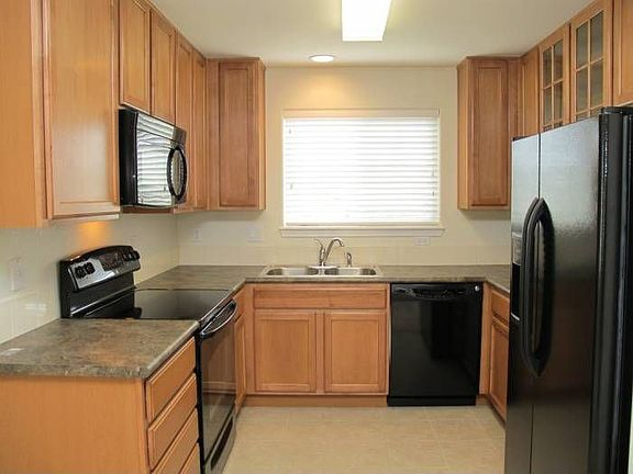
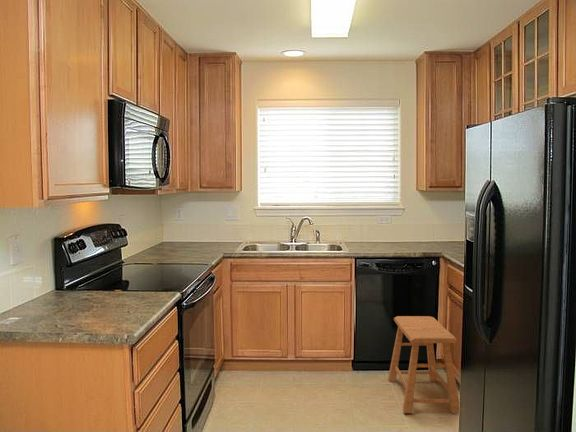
+ stool (421, 364)
